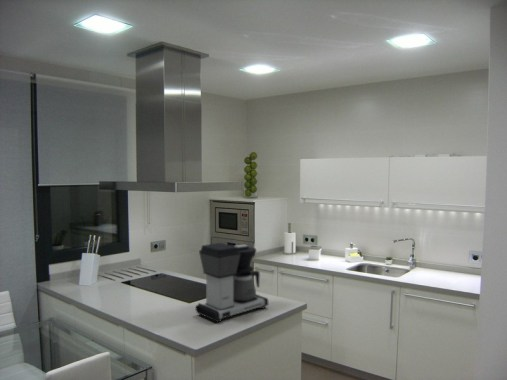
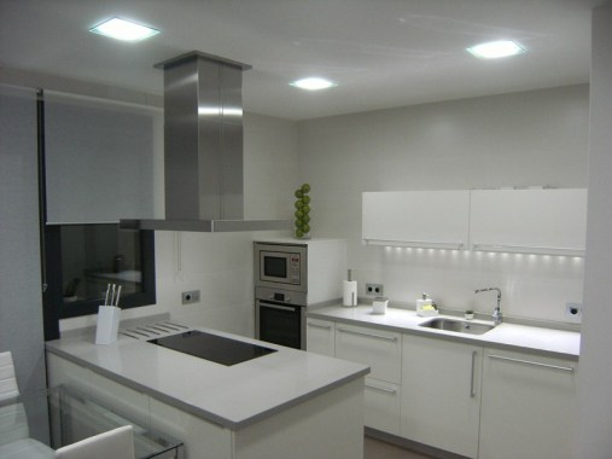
- coffee maker (233, 278)
